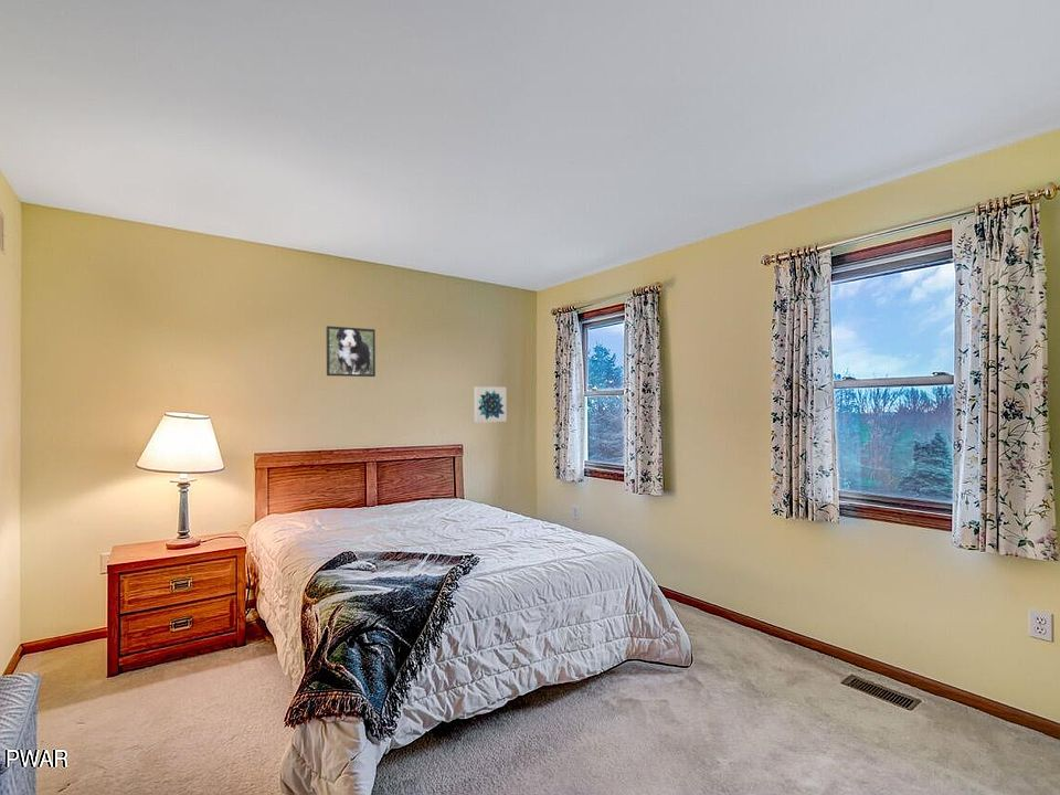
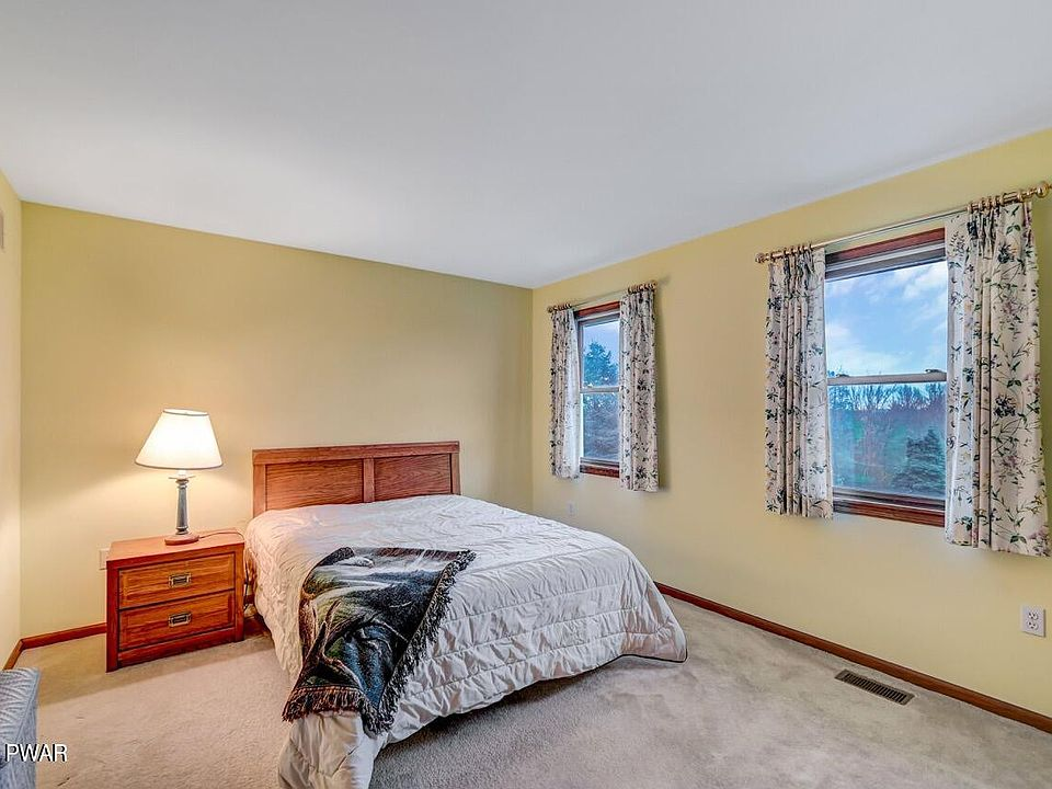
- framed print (351, 351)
- wall art (490, 404)
